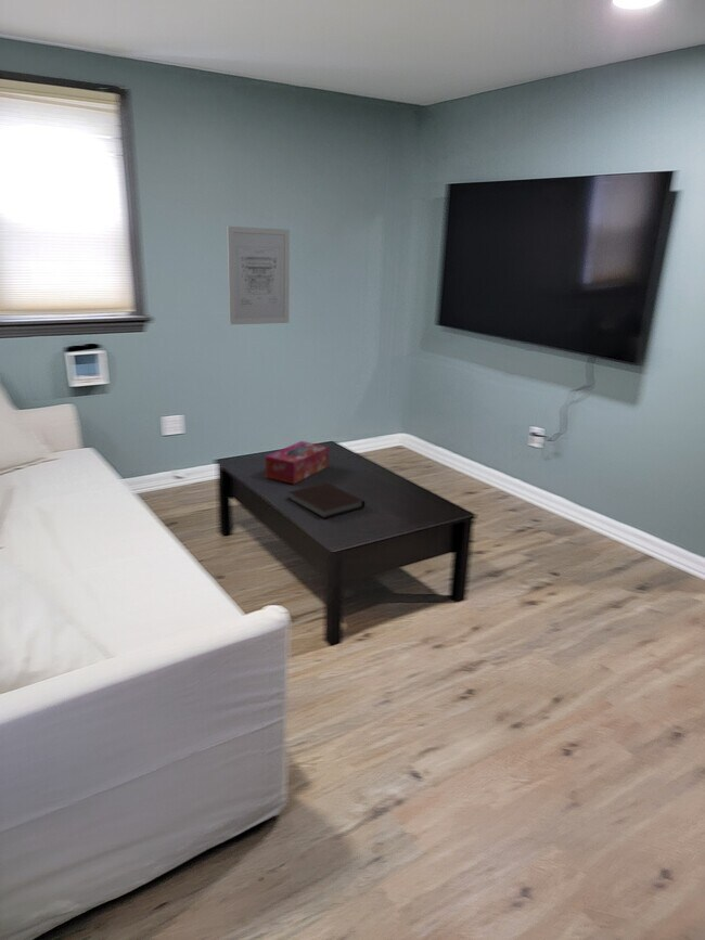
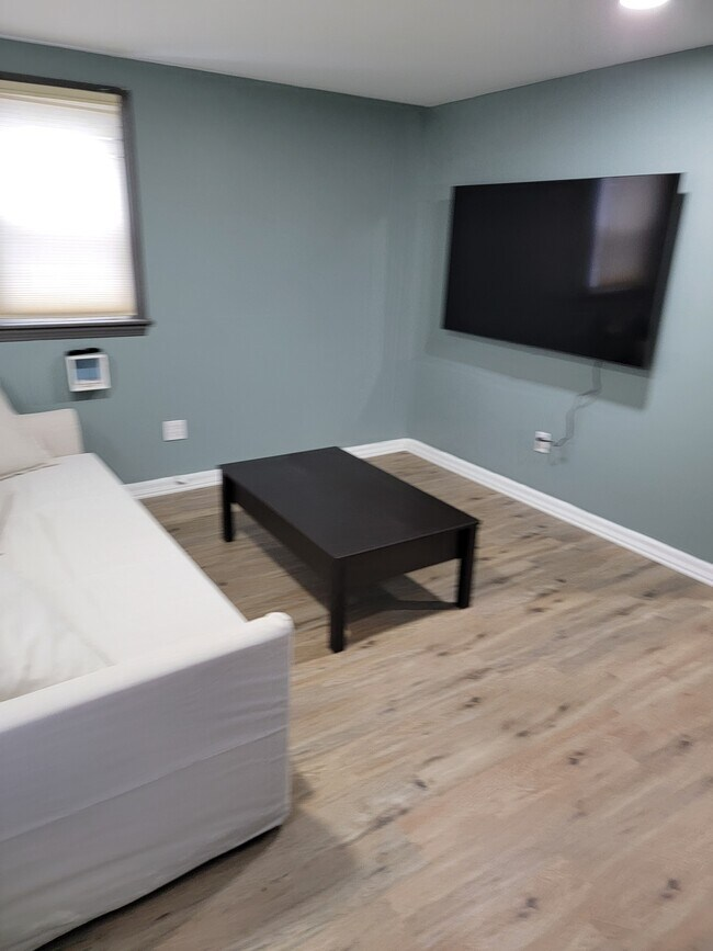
- wall art (259, 276)
- notebook (325, 499)
- tissue box (297, 461)
